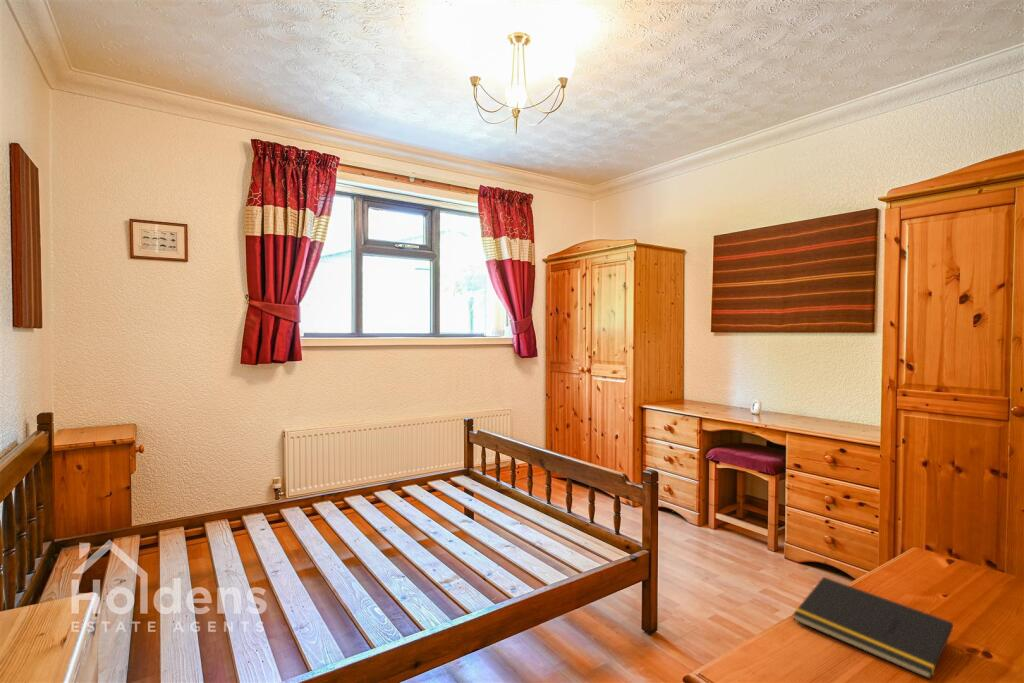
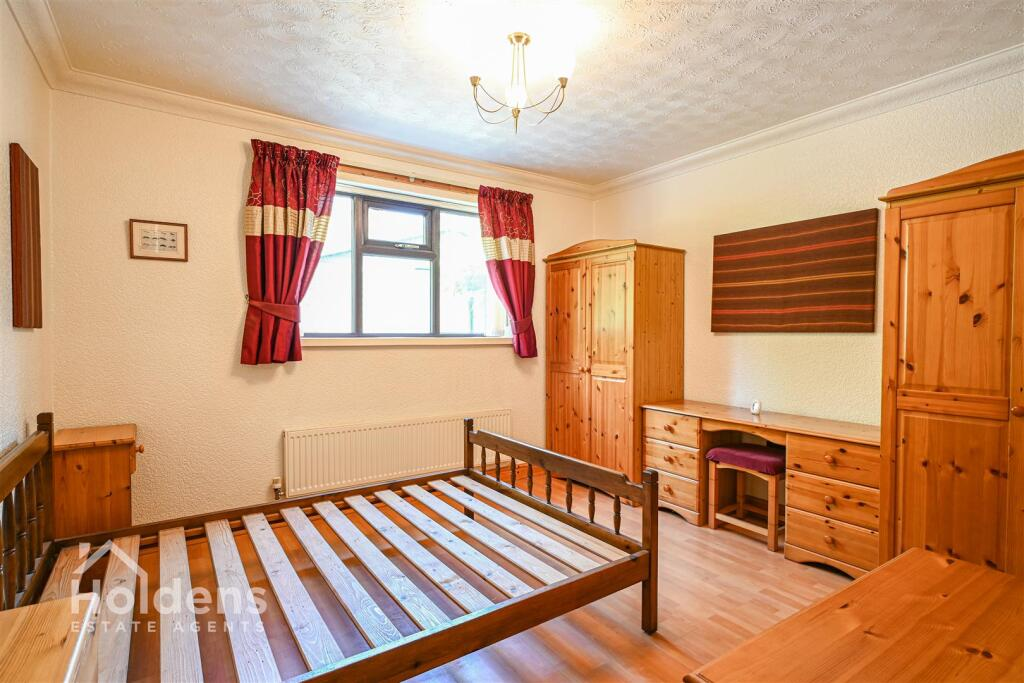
- notepad (869, 621)
